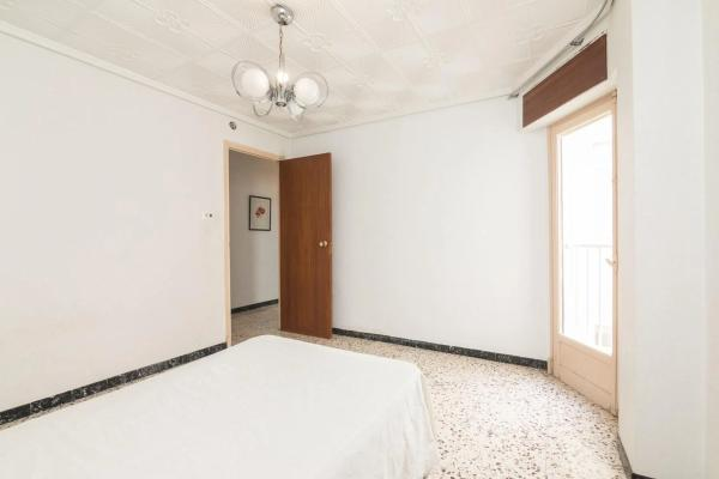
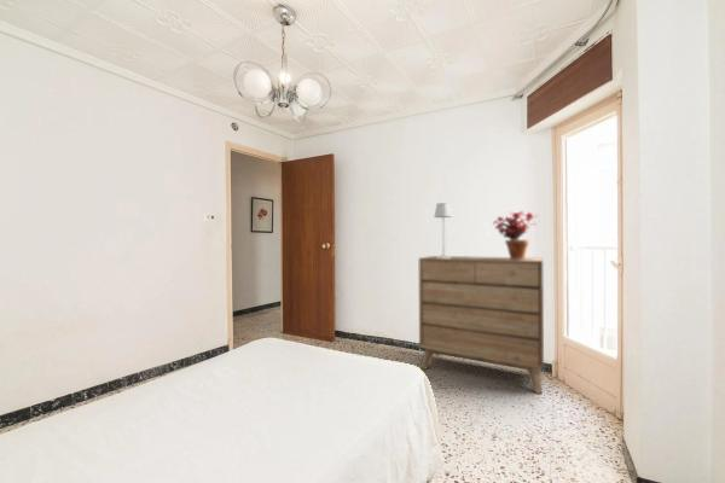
+ dresser (480, 314)
+ table lamp (443, 231)
+ potted plant (514, 234)
